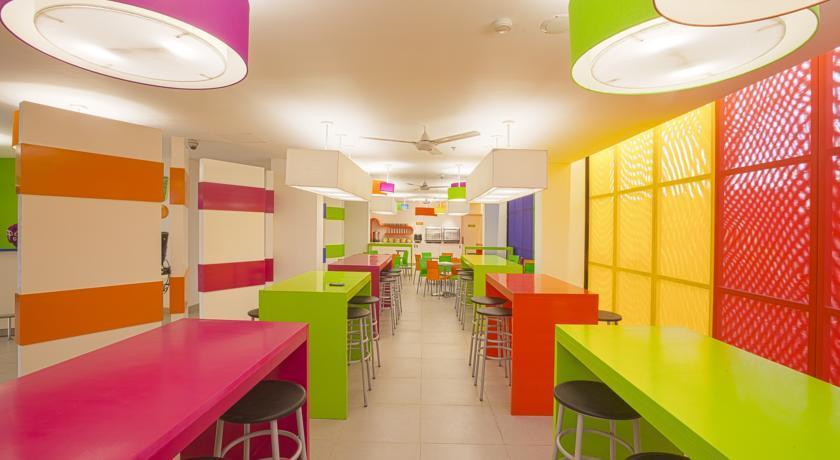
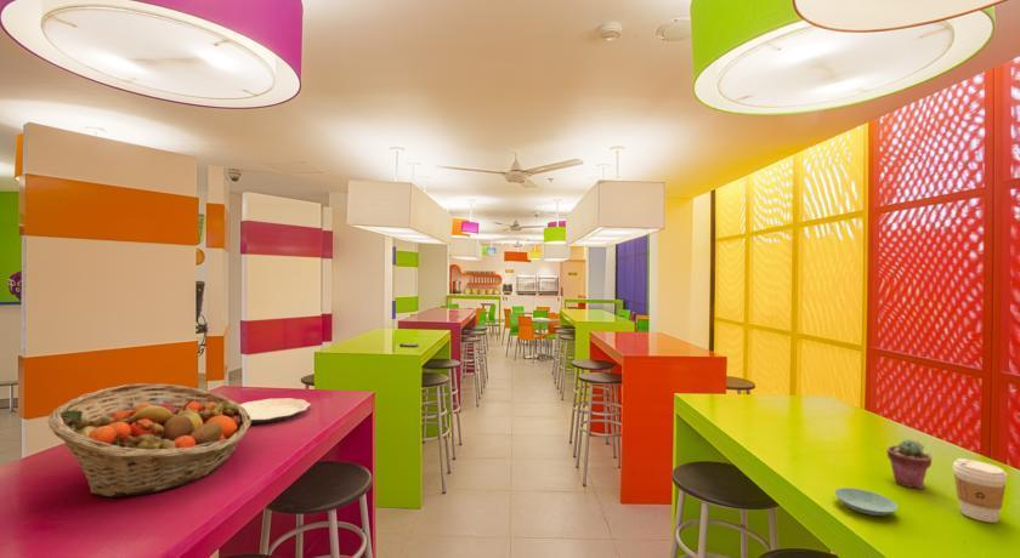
+ potted succulent (908, 461)
+ coffee cup (979, 489)
+ fruit basket (162, 429)
+ plate (267, 410)
+ saucer (865, 503)
